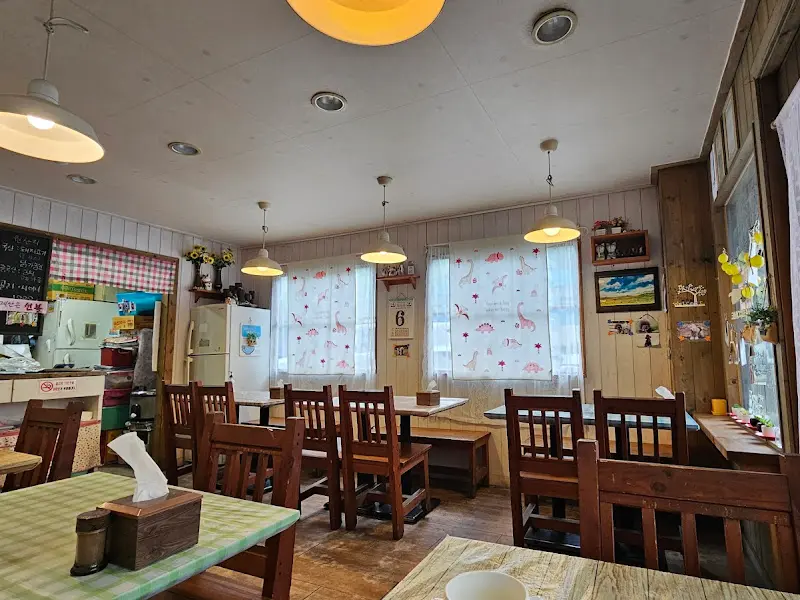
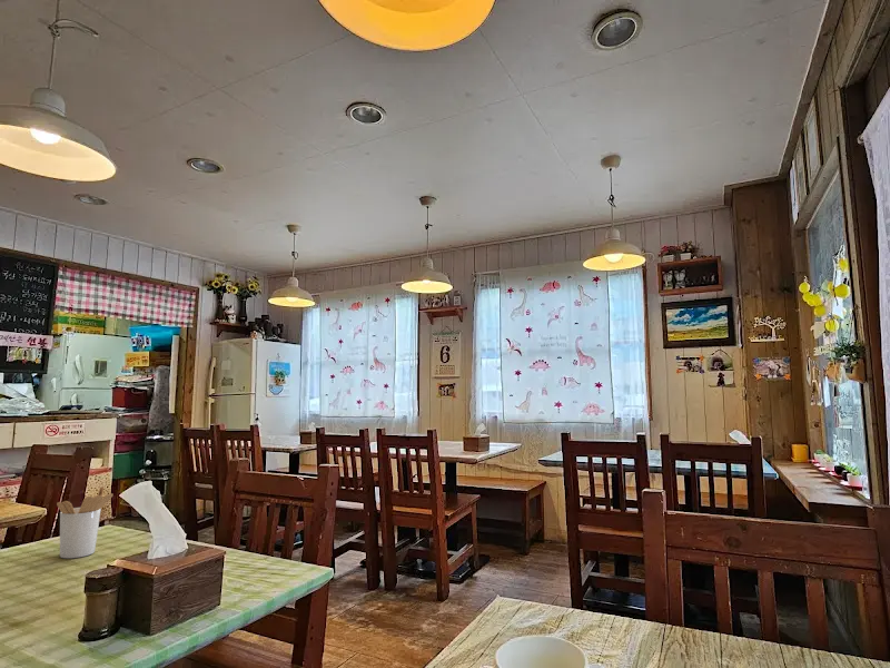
+ utensil holder (85, 522)
